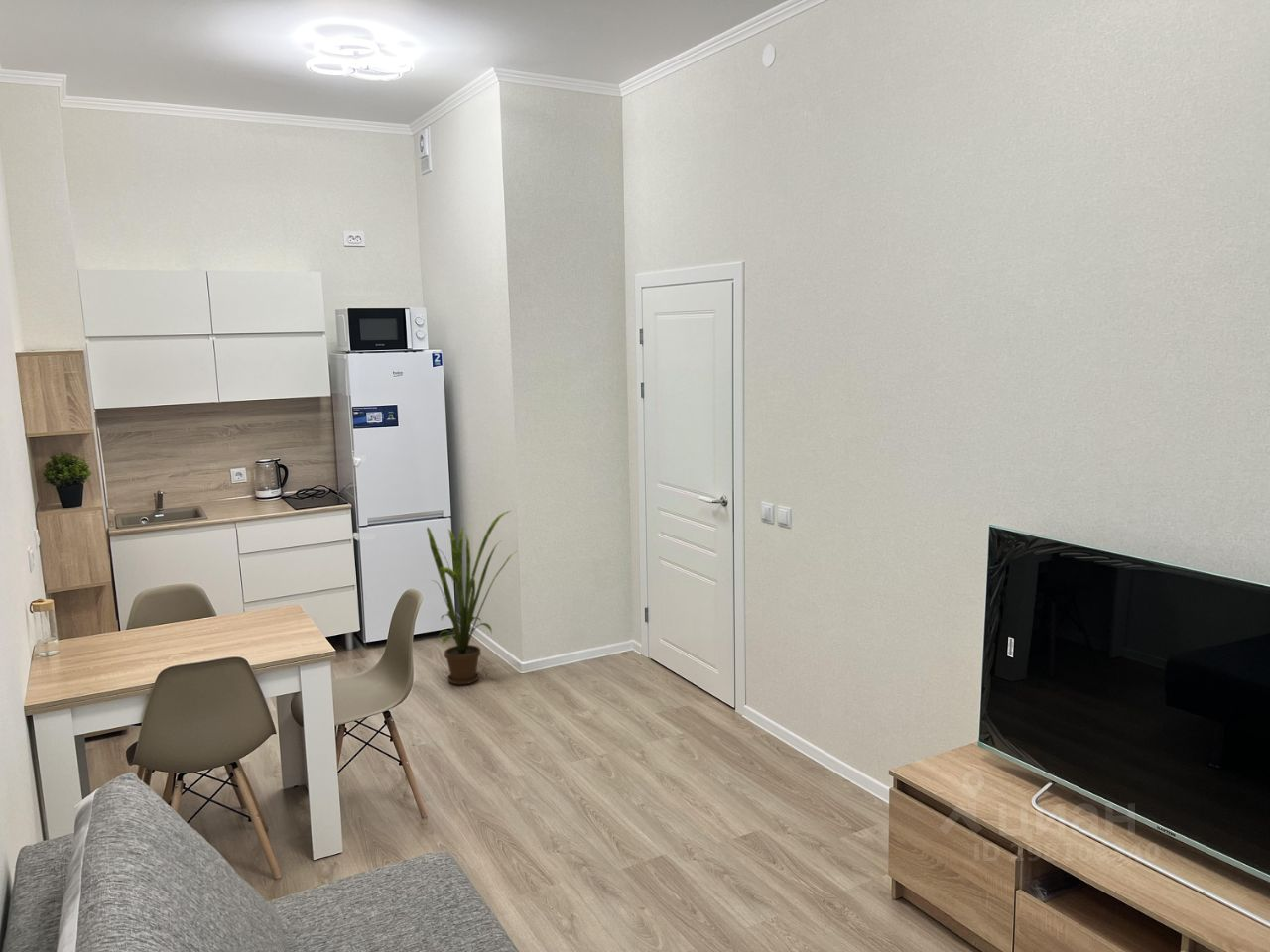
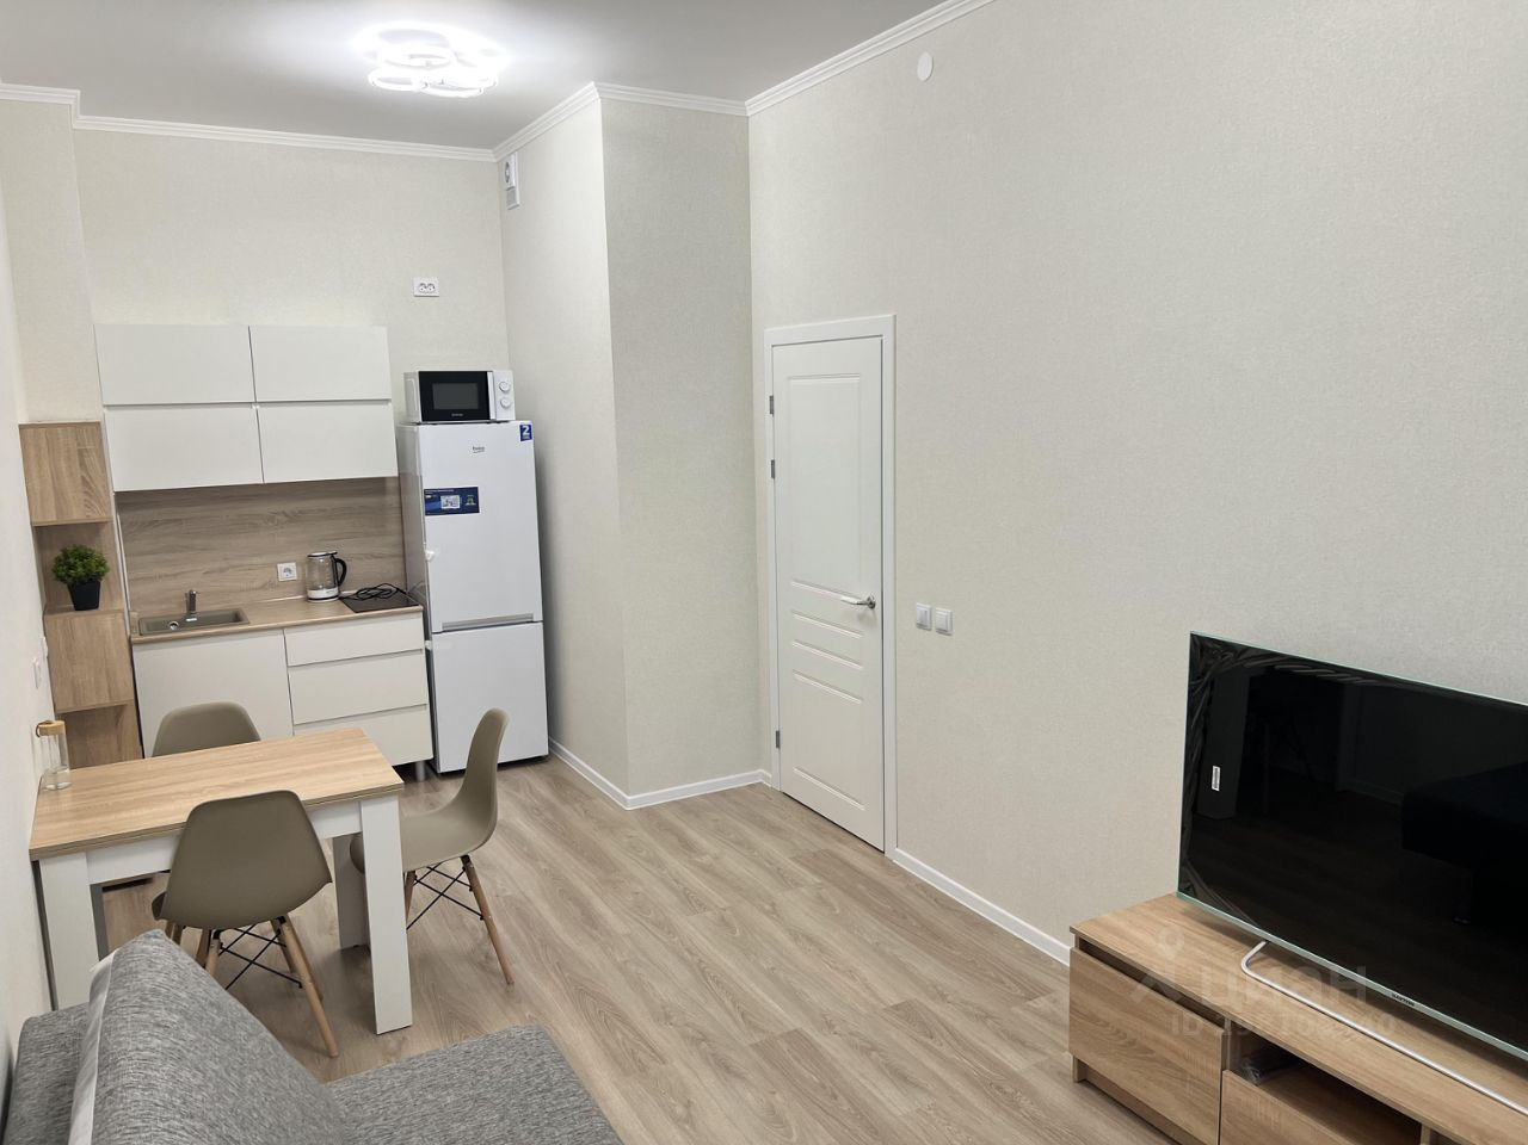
- house plant (466, 596)
